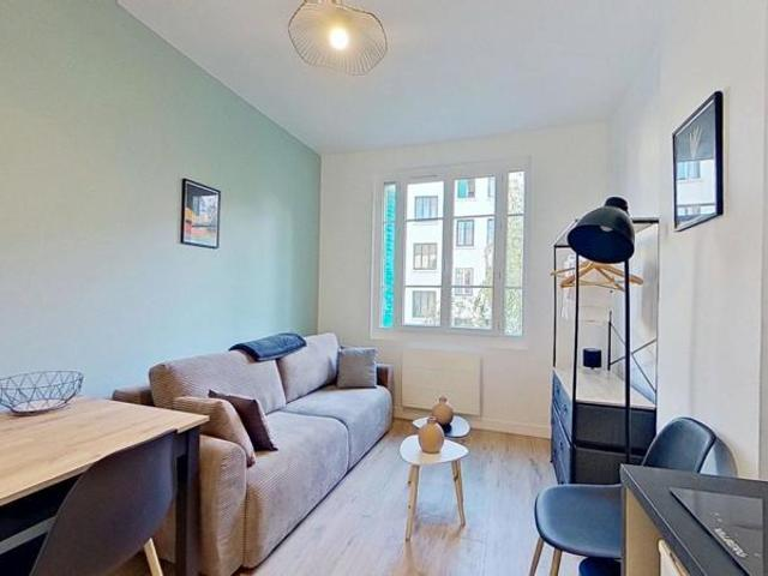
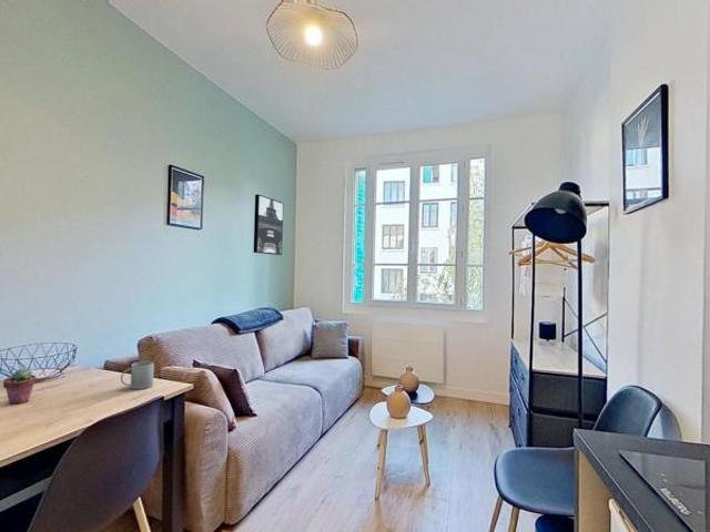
+ wall art (268, 226)
+ mug (136, 375)
+ potted succulent (20, 385)
